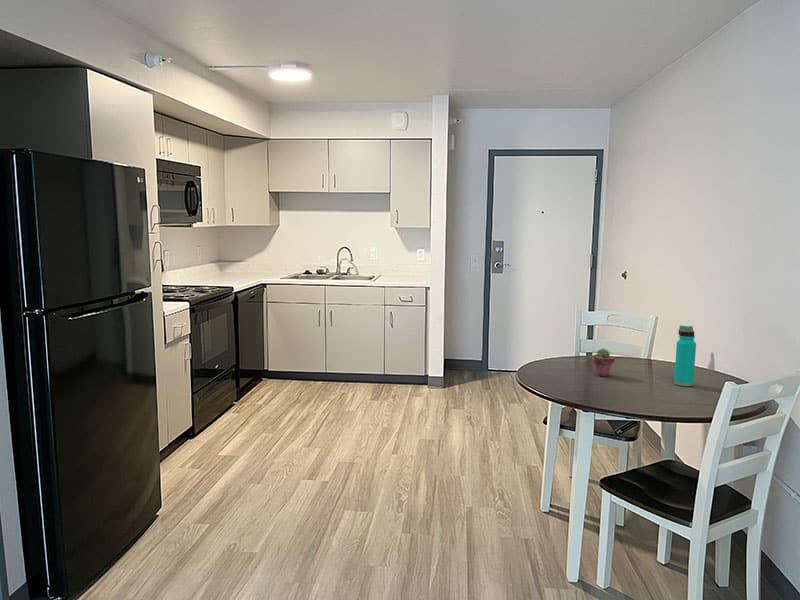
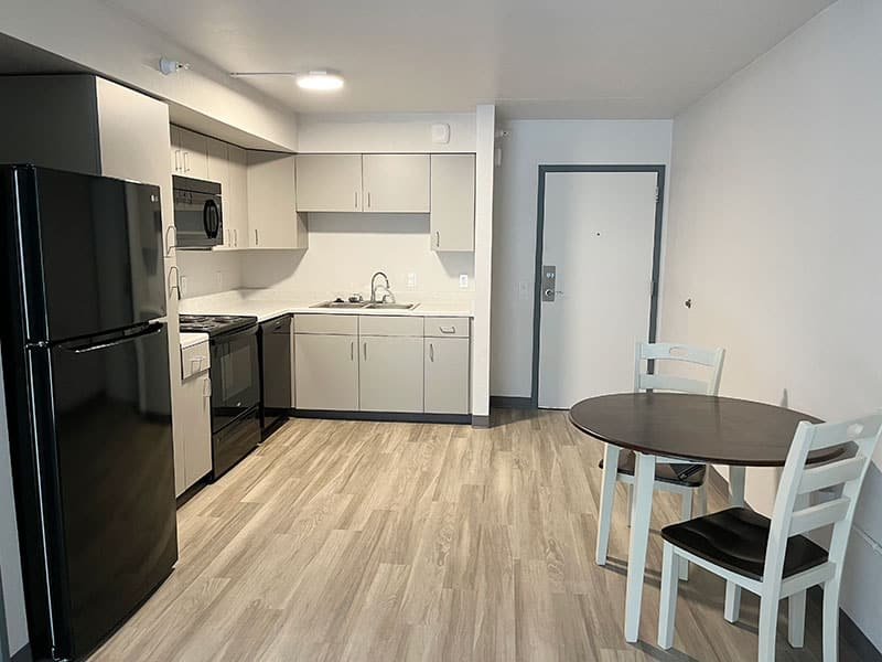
- water bottle (685, 355)
- potted succulent (603, 361)
